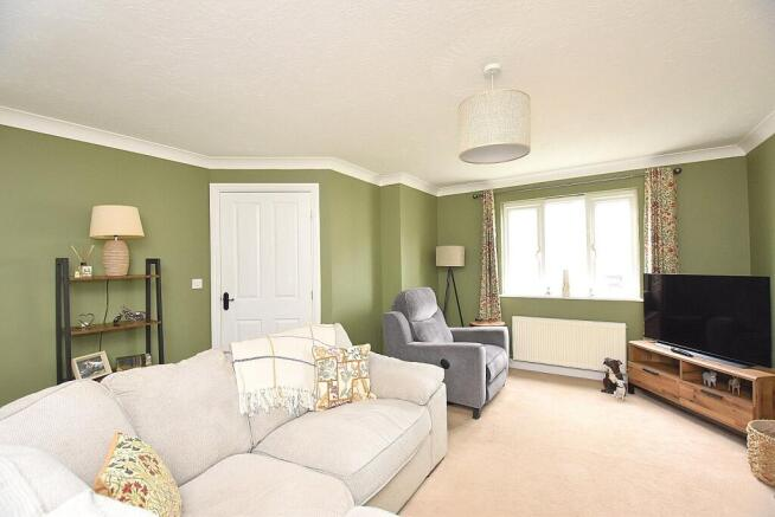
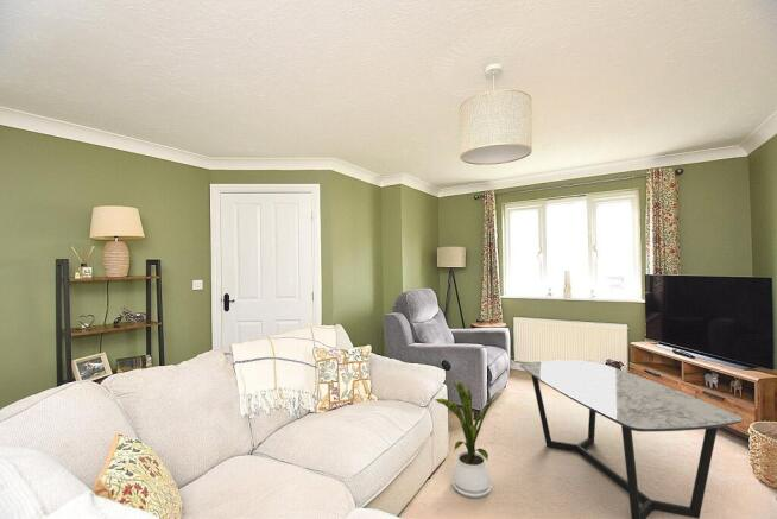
+ house plant (468, 430)
+ coffee table (611, 419)
